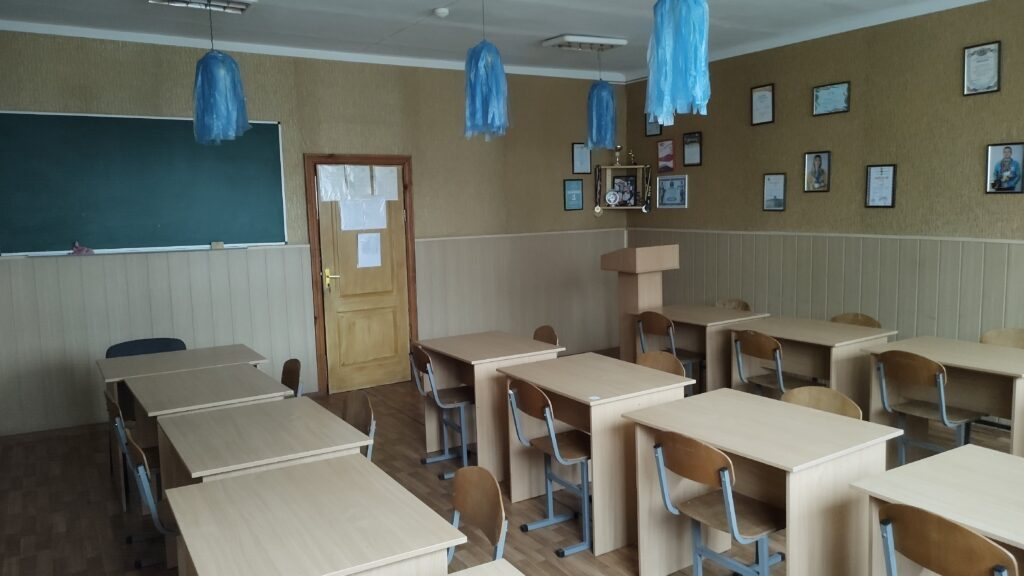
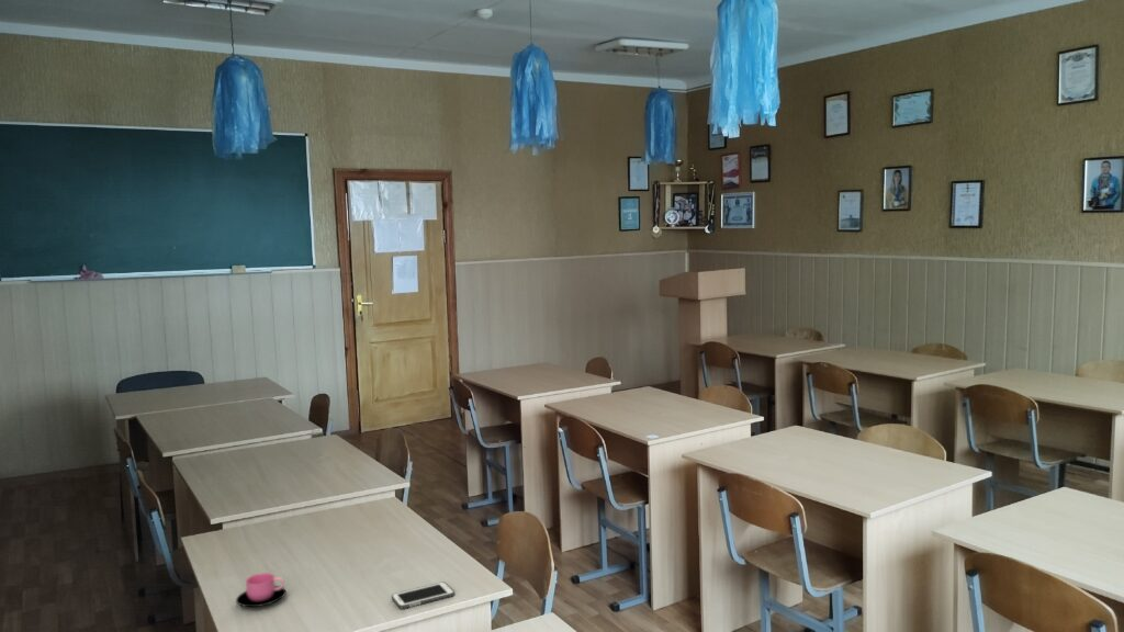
+ cup (260, 589)
+ cell phone (423, 595)
